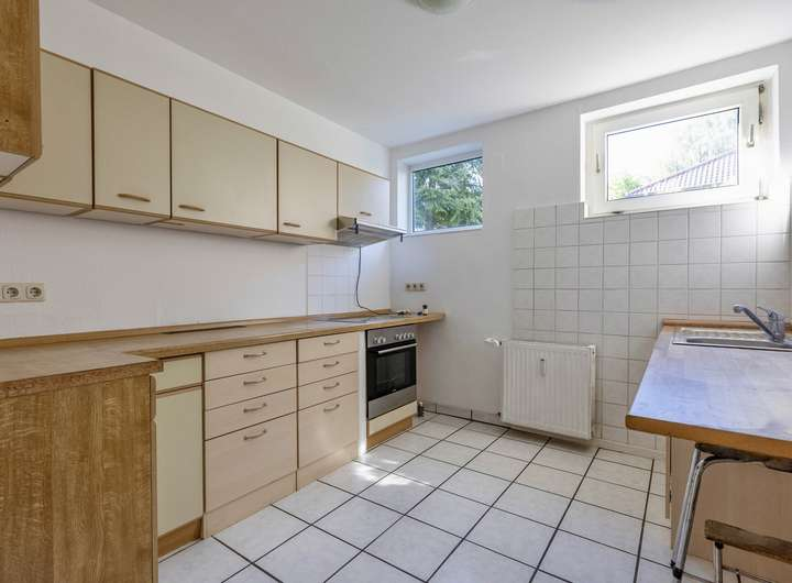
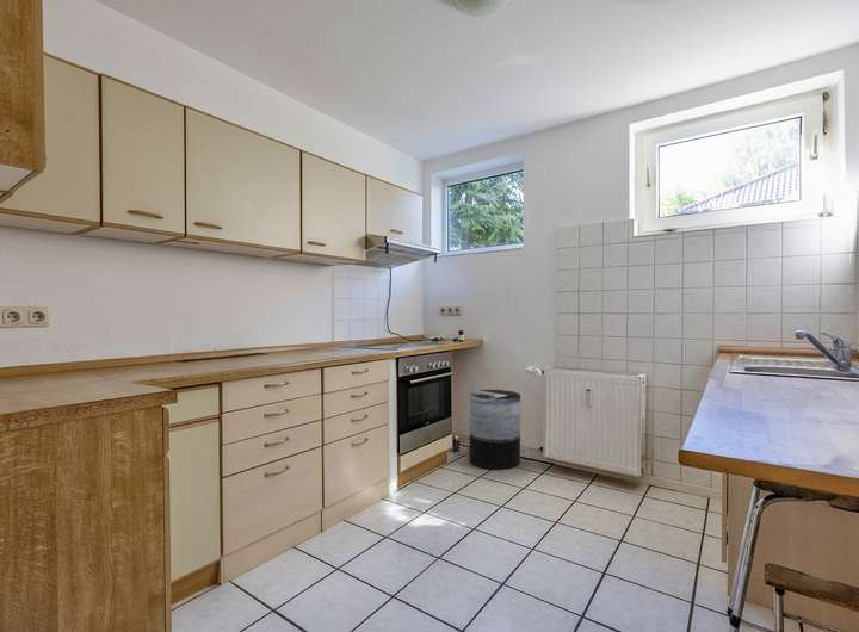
+ trash can (494, 427)
